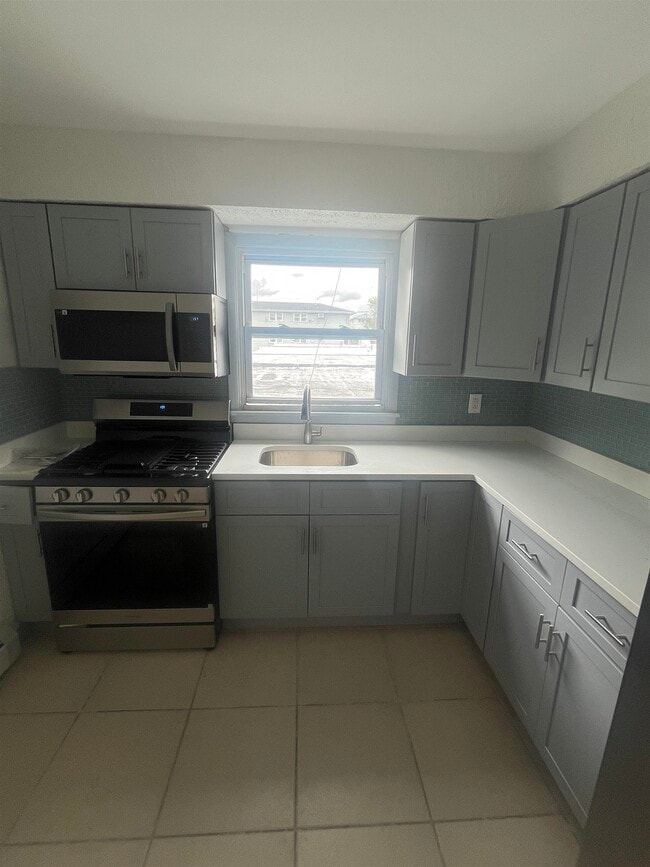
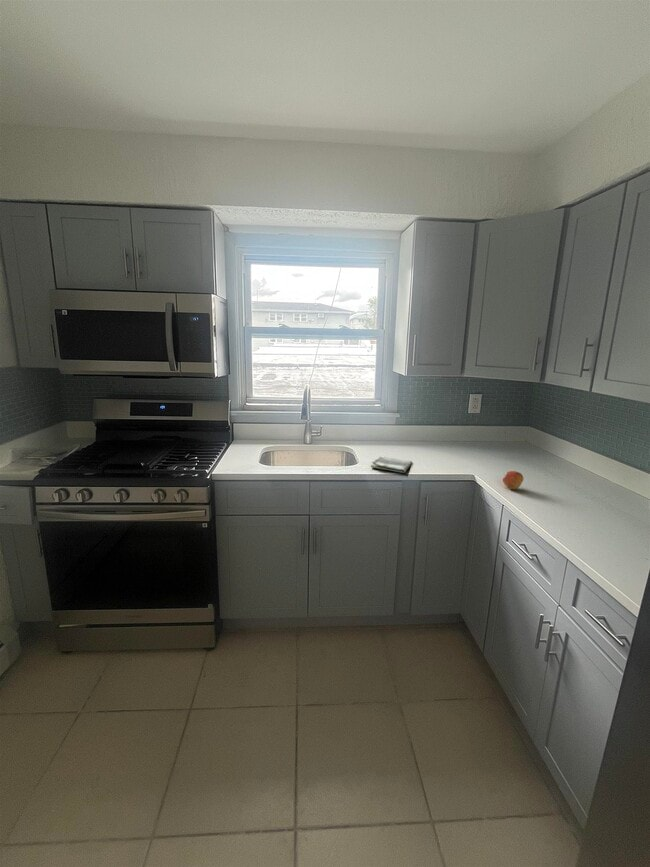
+ fruit (512, 480)
+ dish towel (391, 463)
